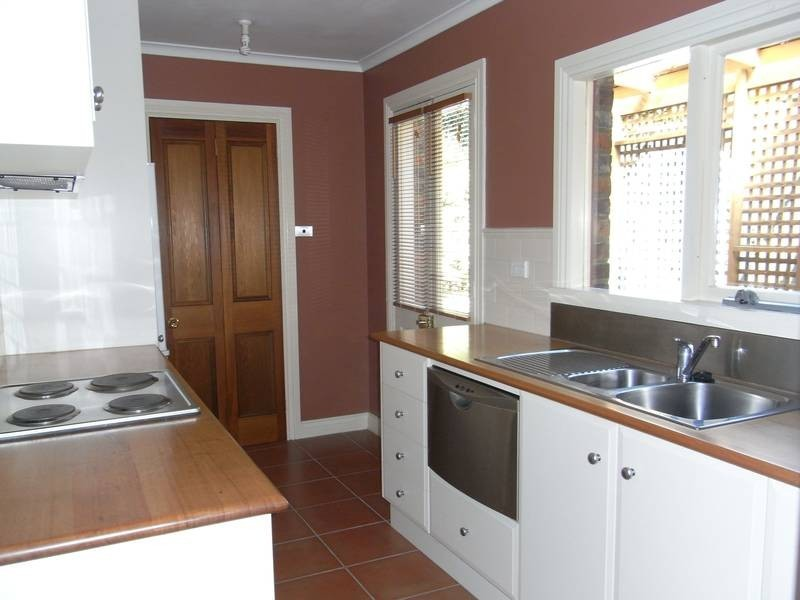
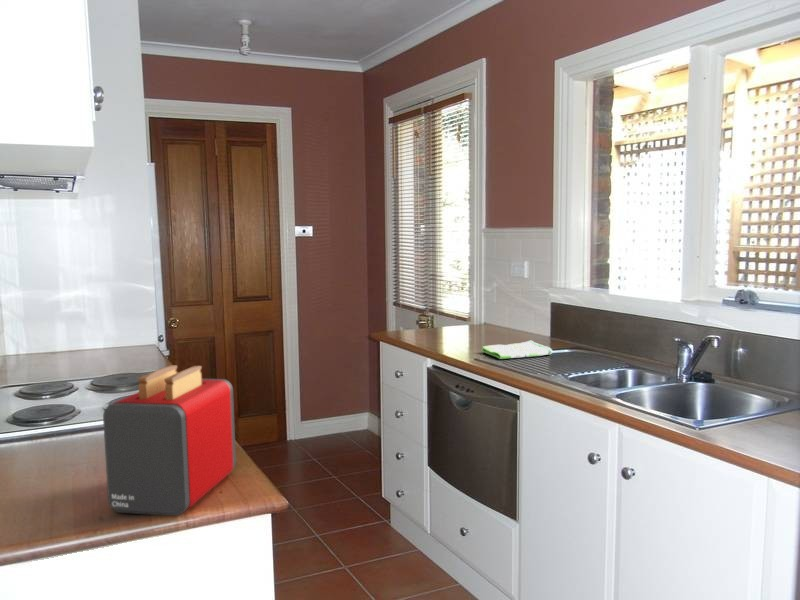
+ dish towel (516, 349)
+ toaster (174, 431)
